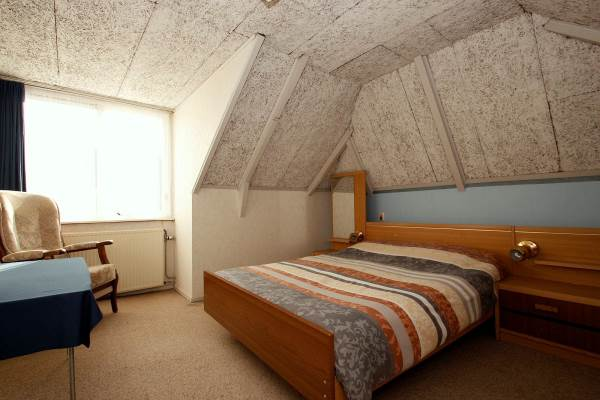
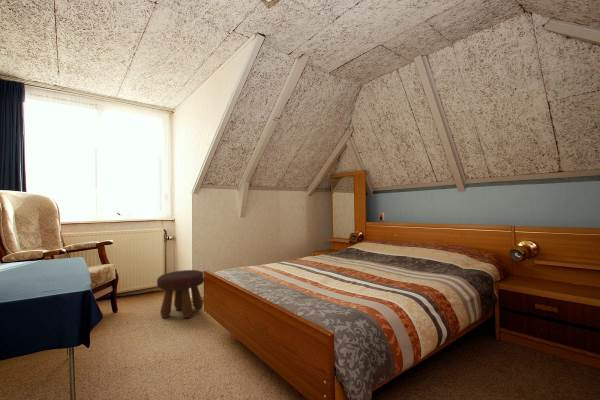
+ footstool (182, 293)
